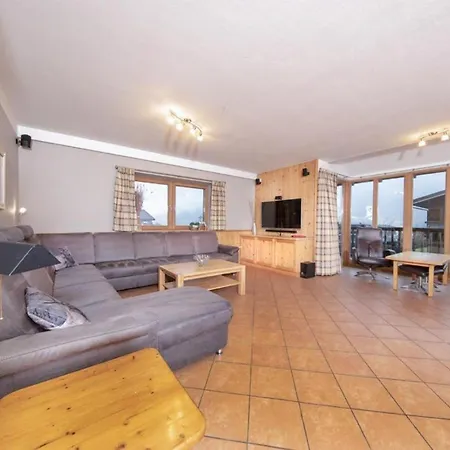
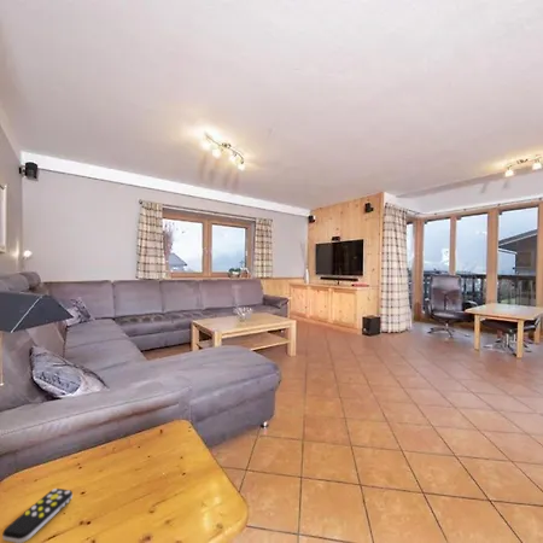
+ remote control (40, 512)
